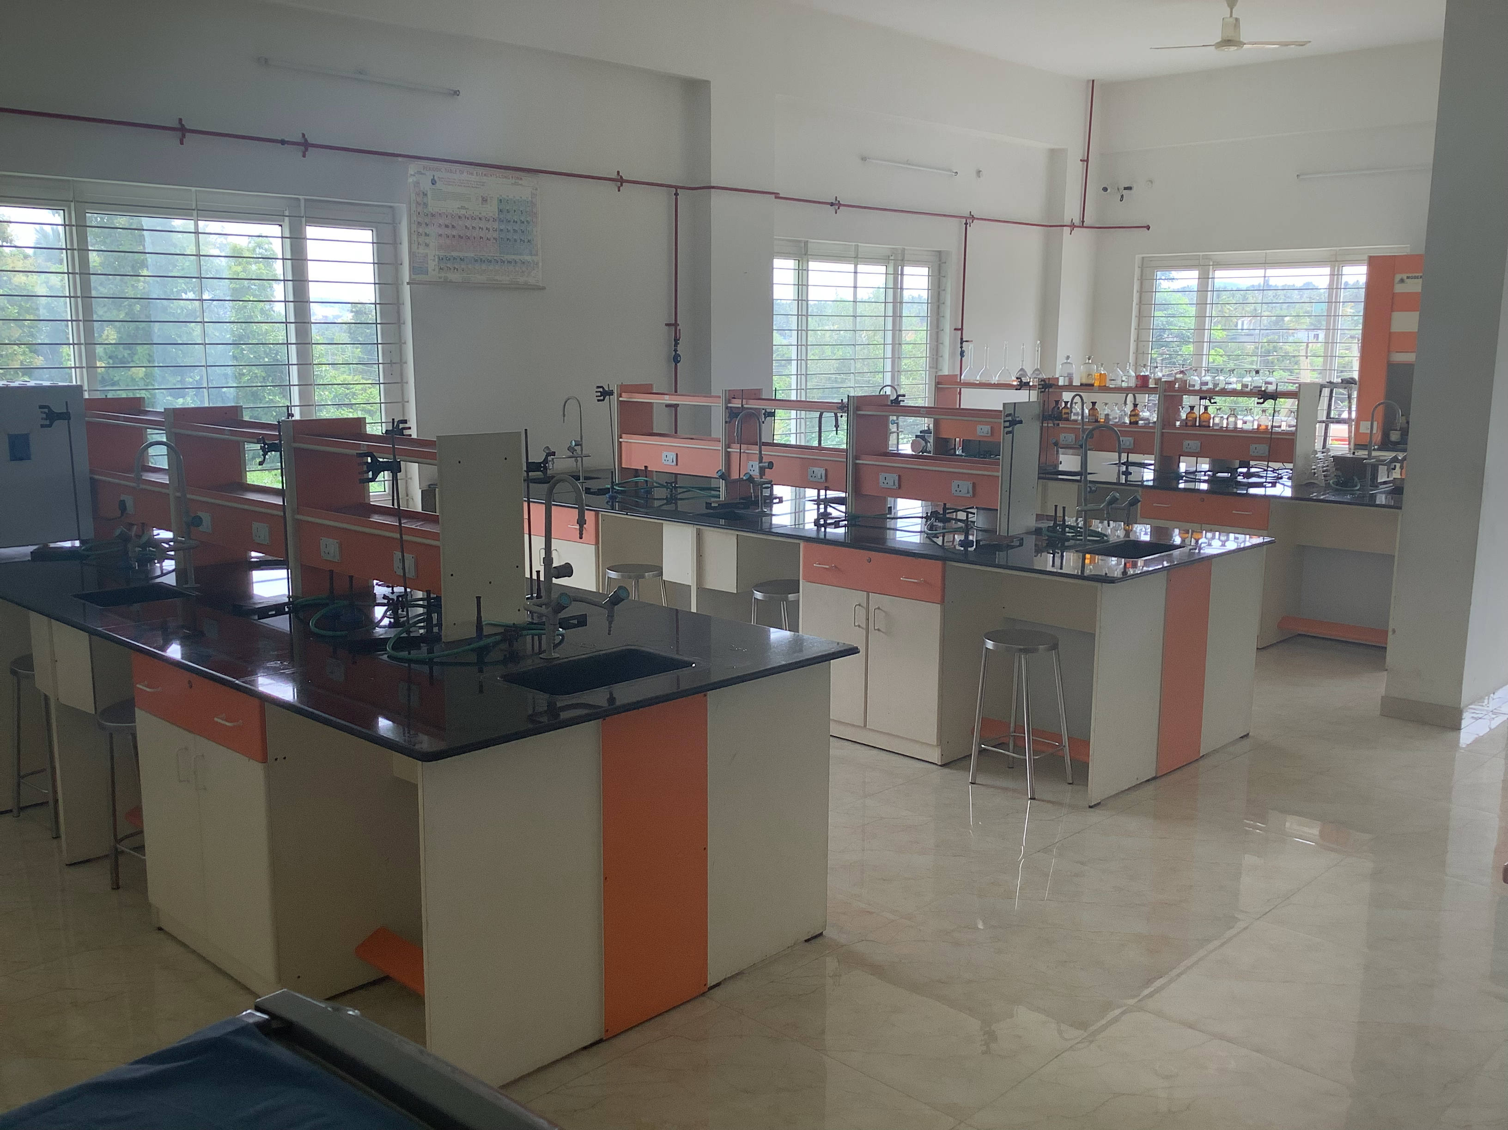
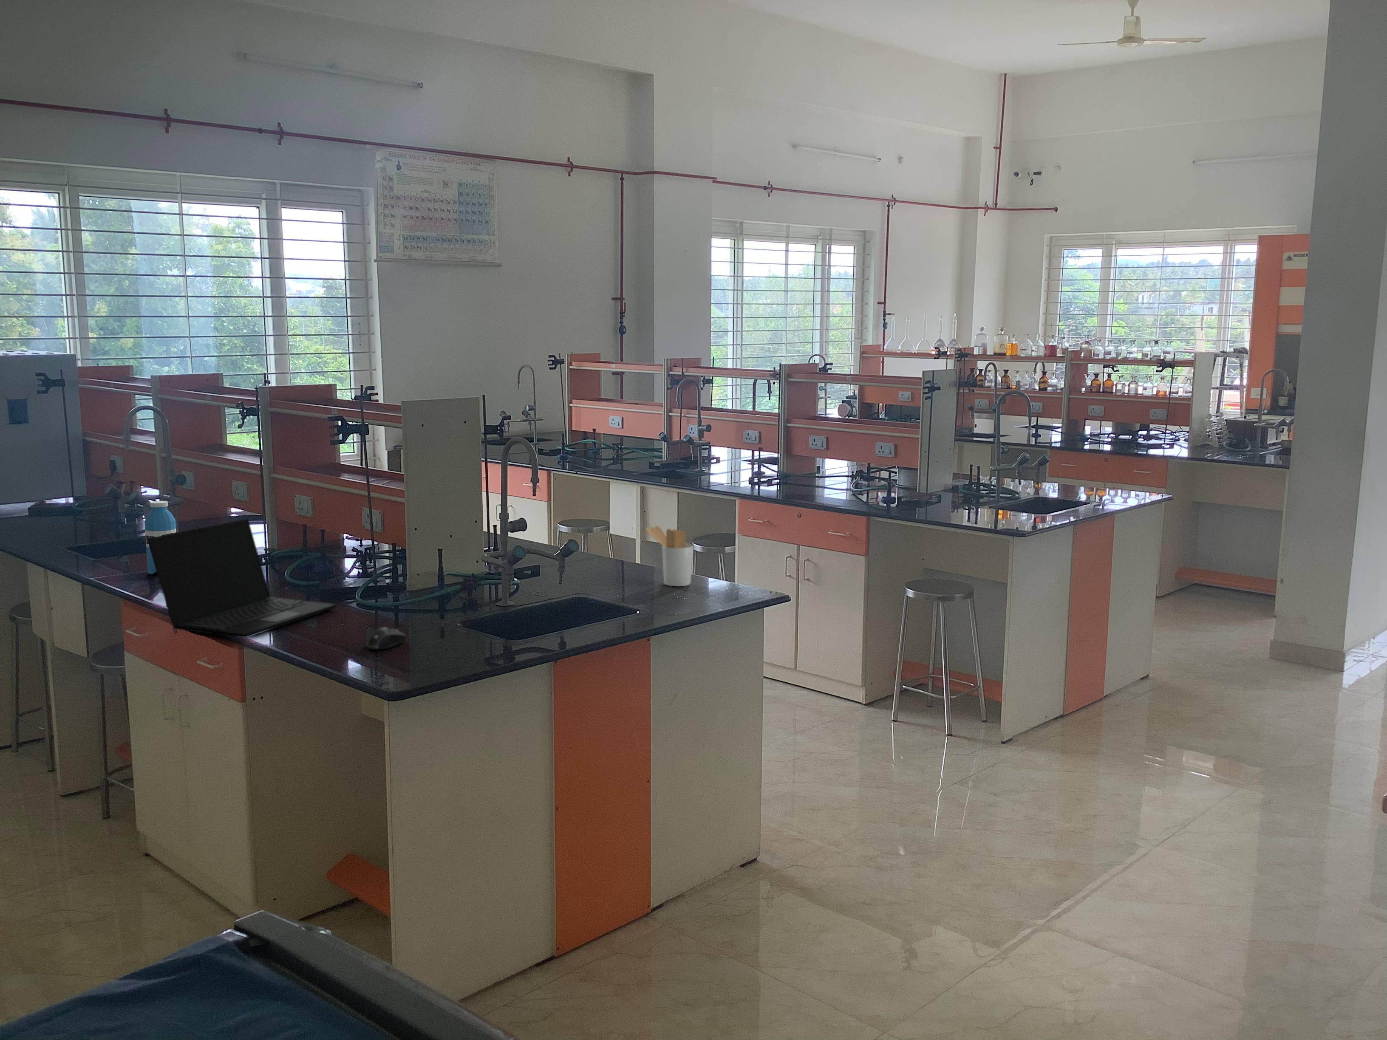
+ computer mouse (386, 637)
+ utensil holder (669, 555)
+ laptop (246, 575)
+ water bottle (159, 535)
